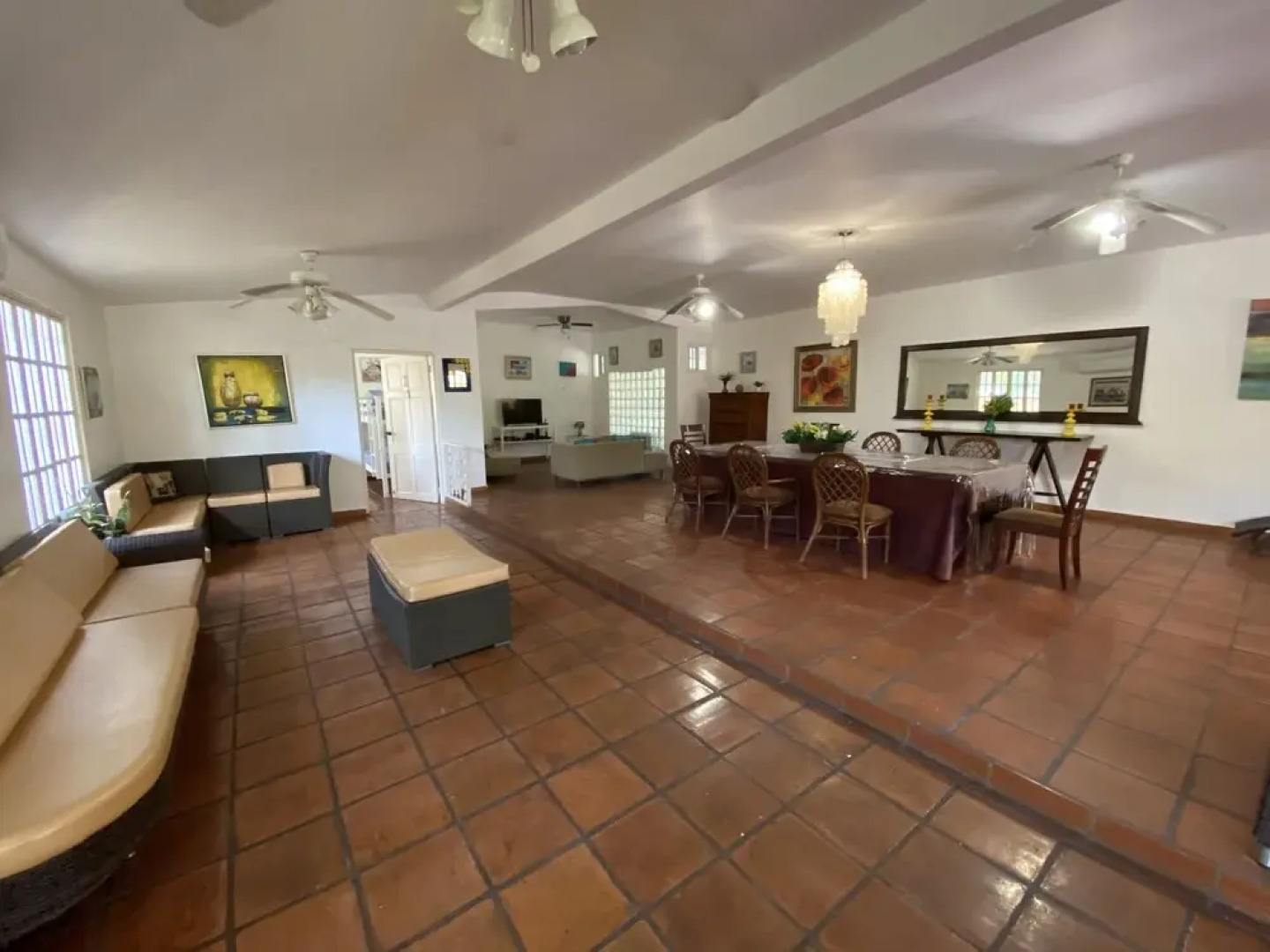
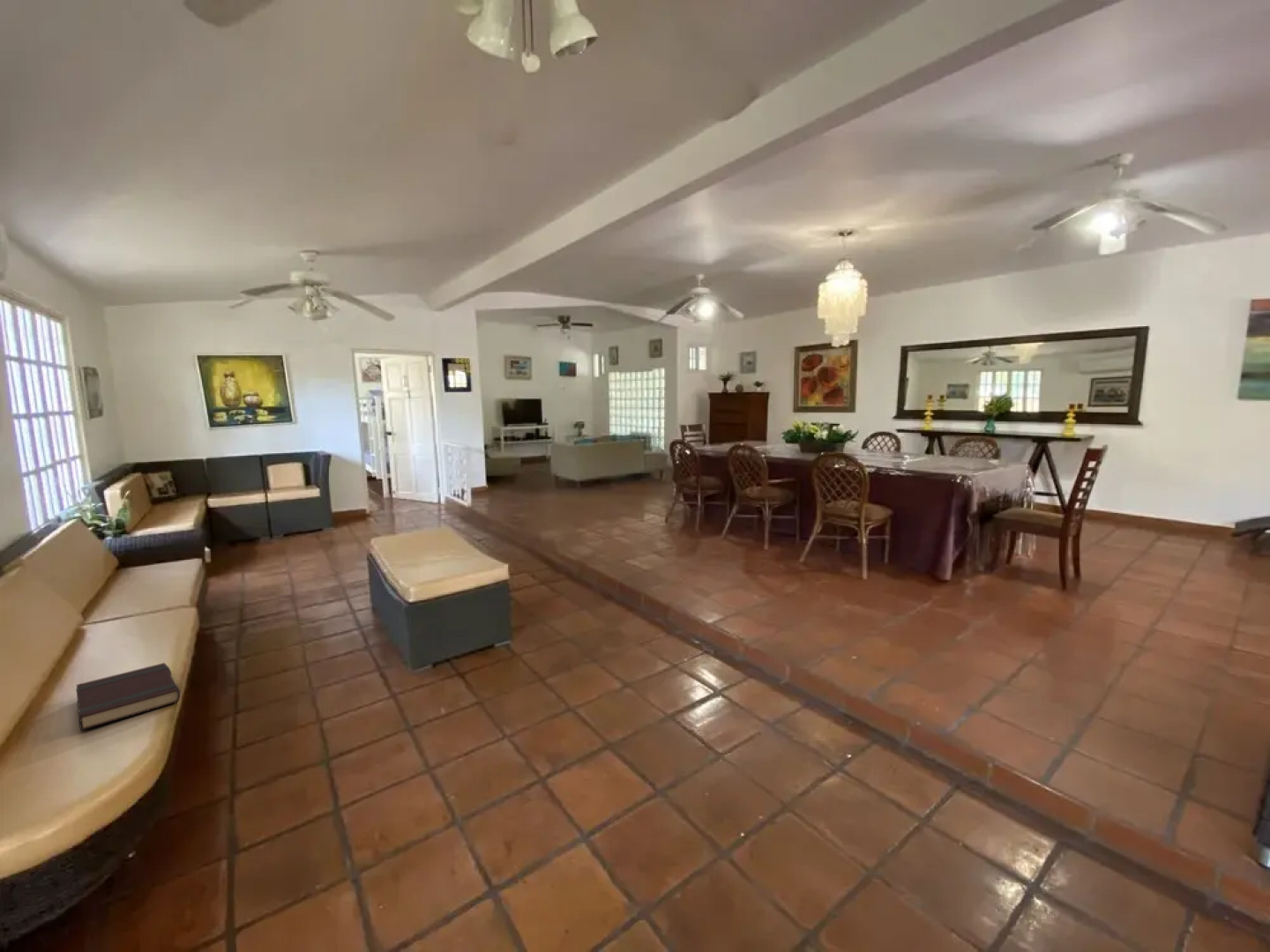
+ book (128, 692)
